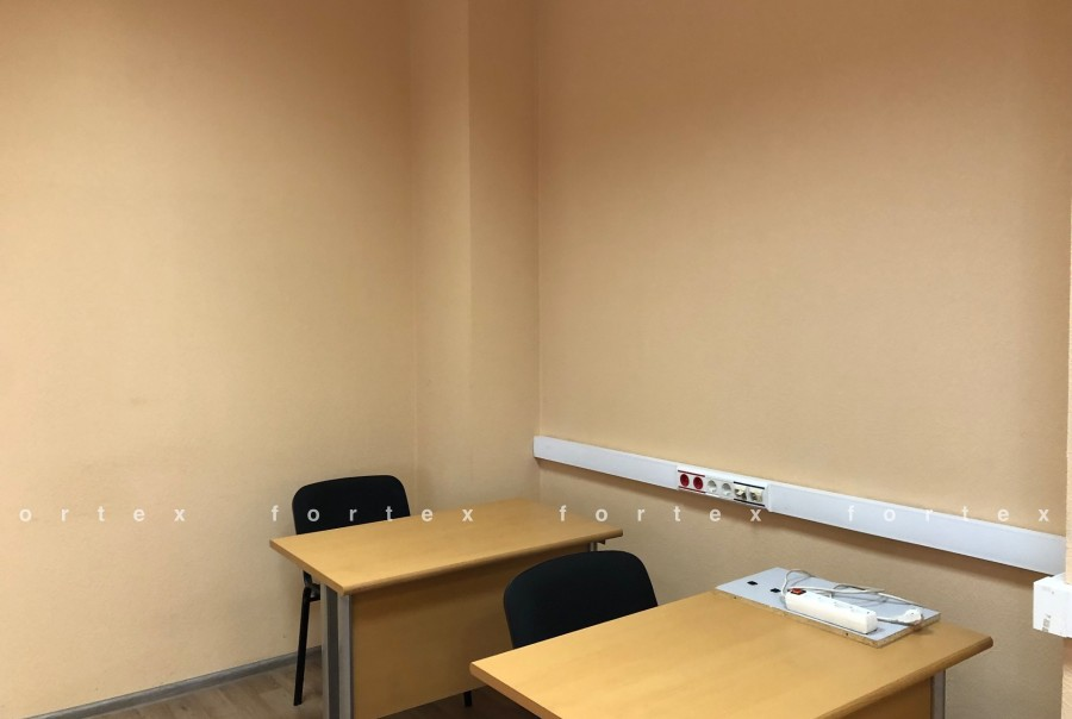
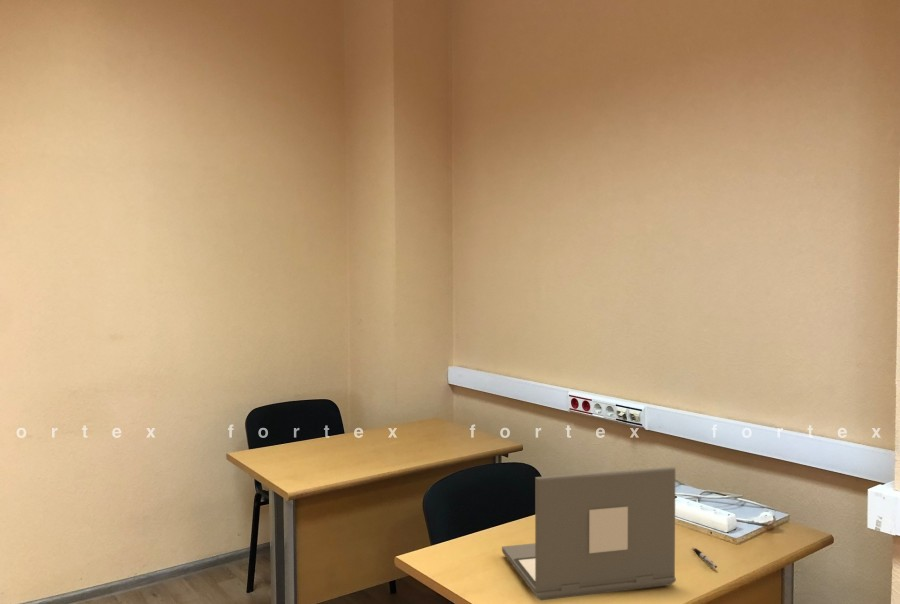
+ laptop (584, 514)
+ pen (703, 556)
